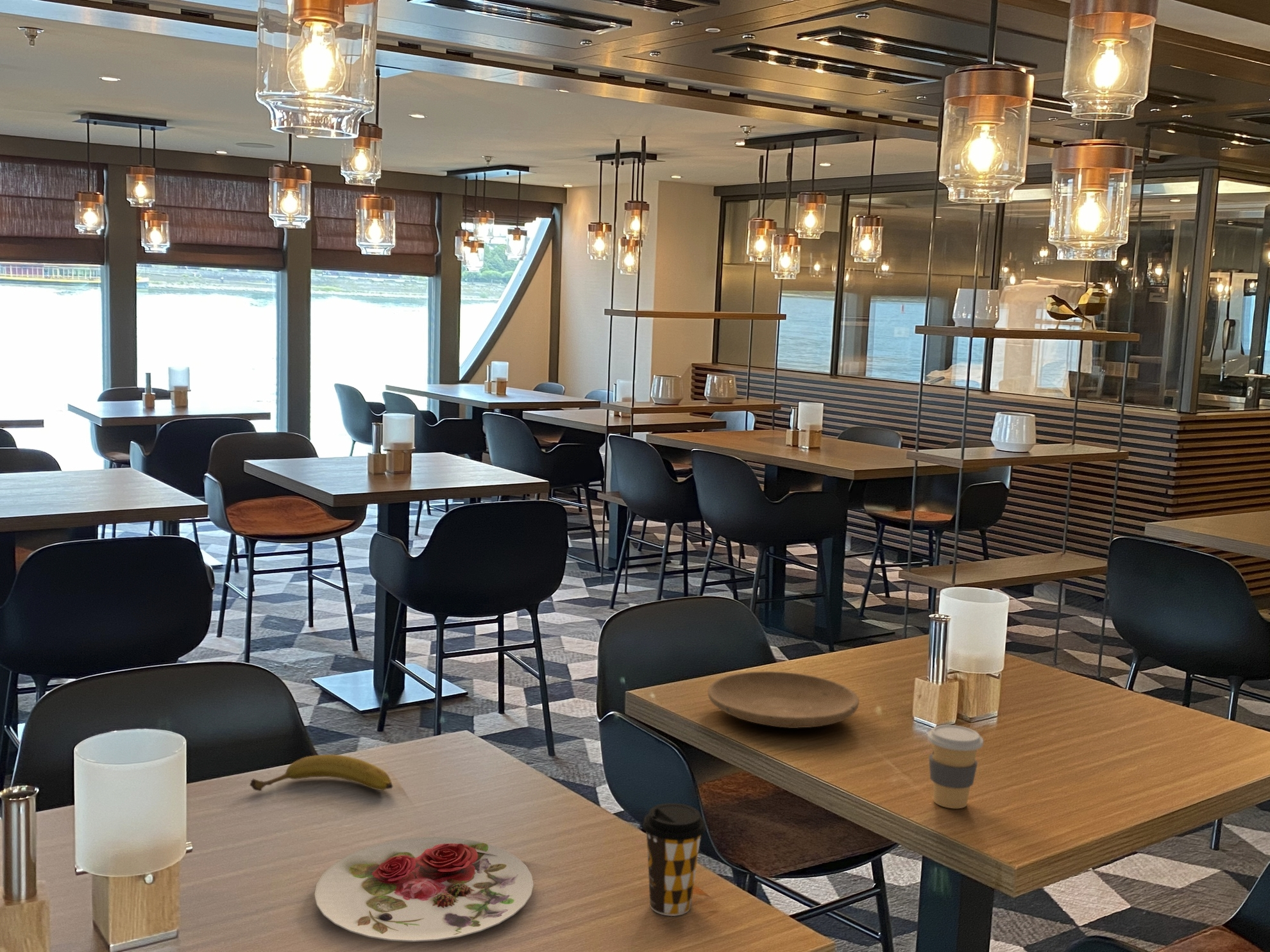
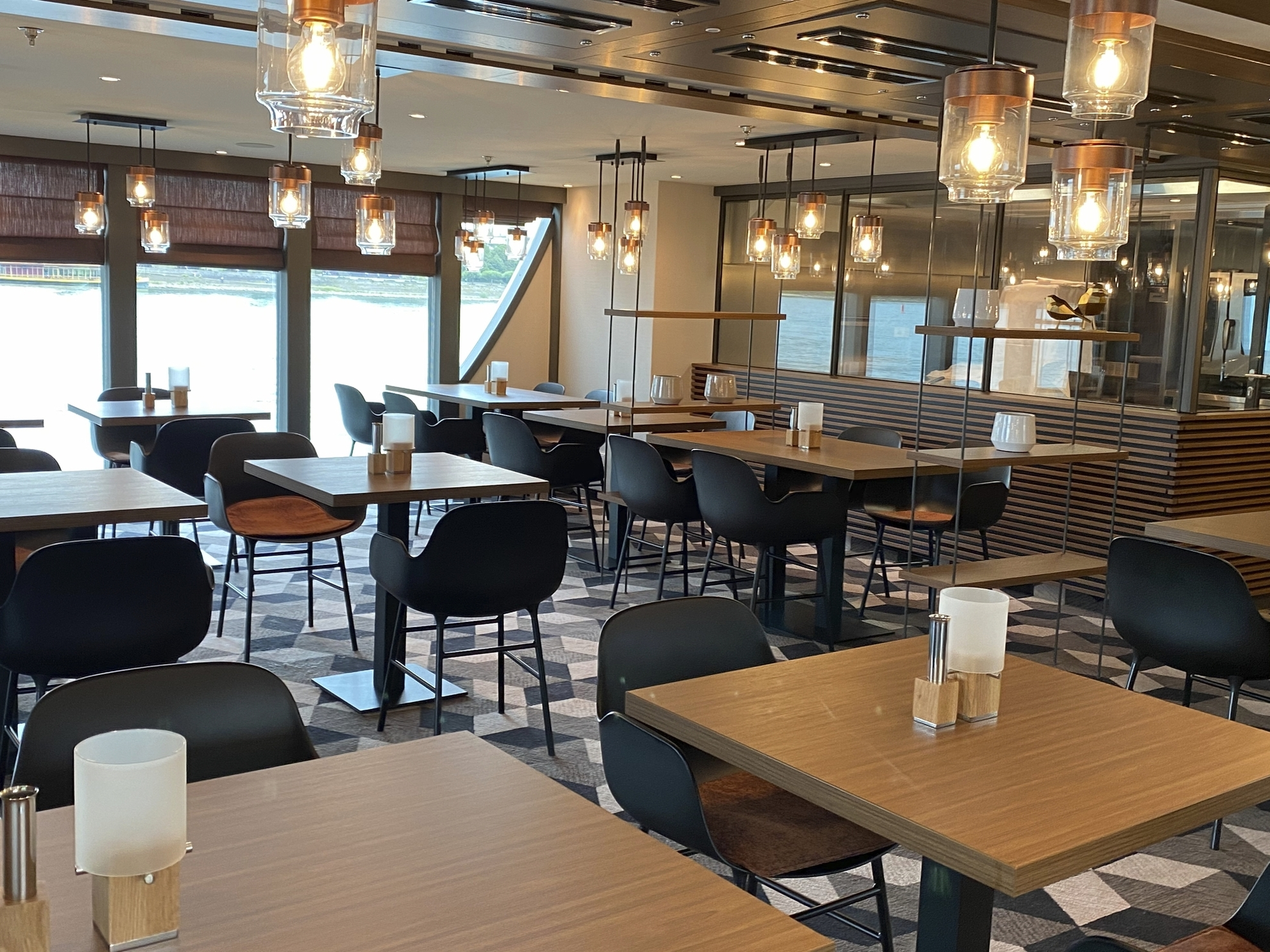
- plate (425, 883)
- plate (782, 705)
- coffee cup (672, 860)
- fruit (329, 776)
- coffee cup (952, 767)
